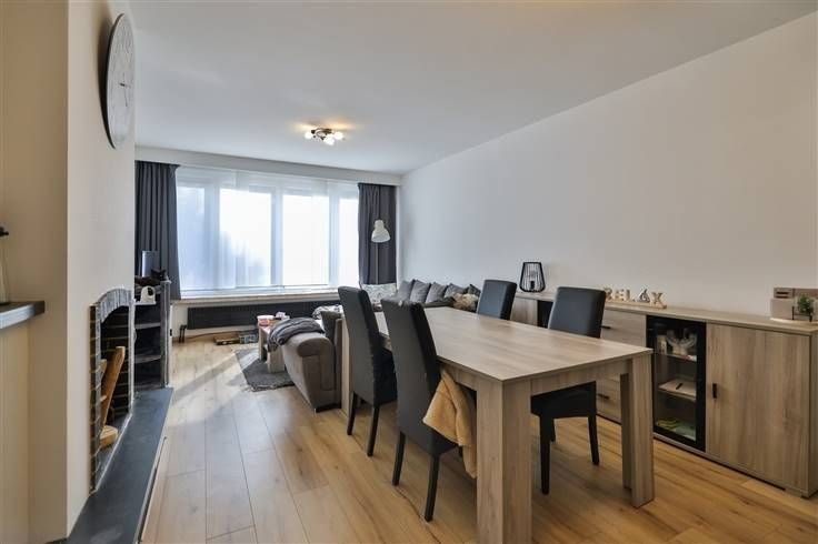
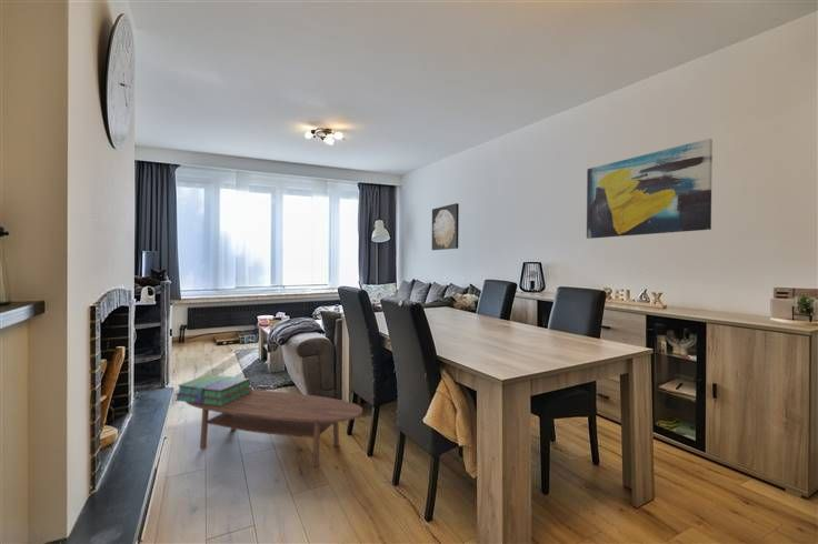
+ stack of books (215, 387)
+ coffee table (270, 424)
+ wall art (445, 228)
+ wall art (640, 194)
